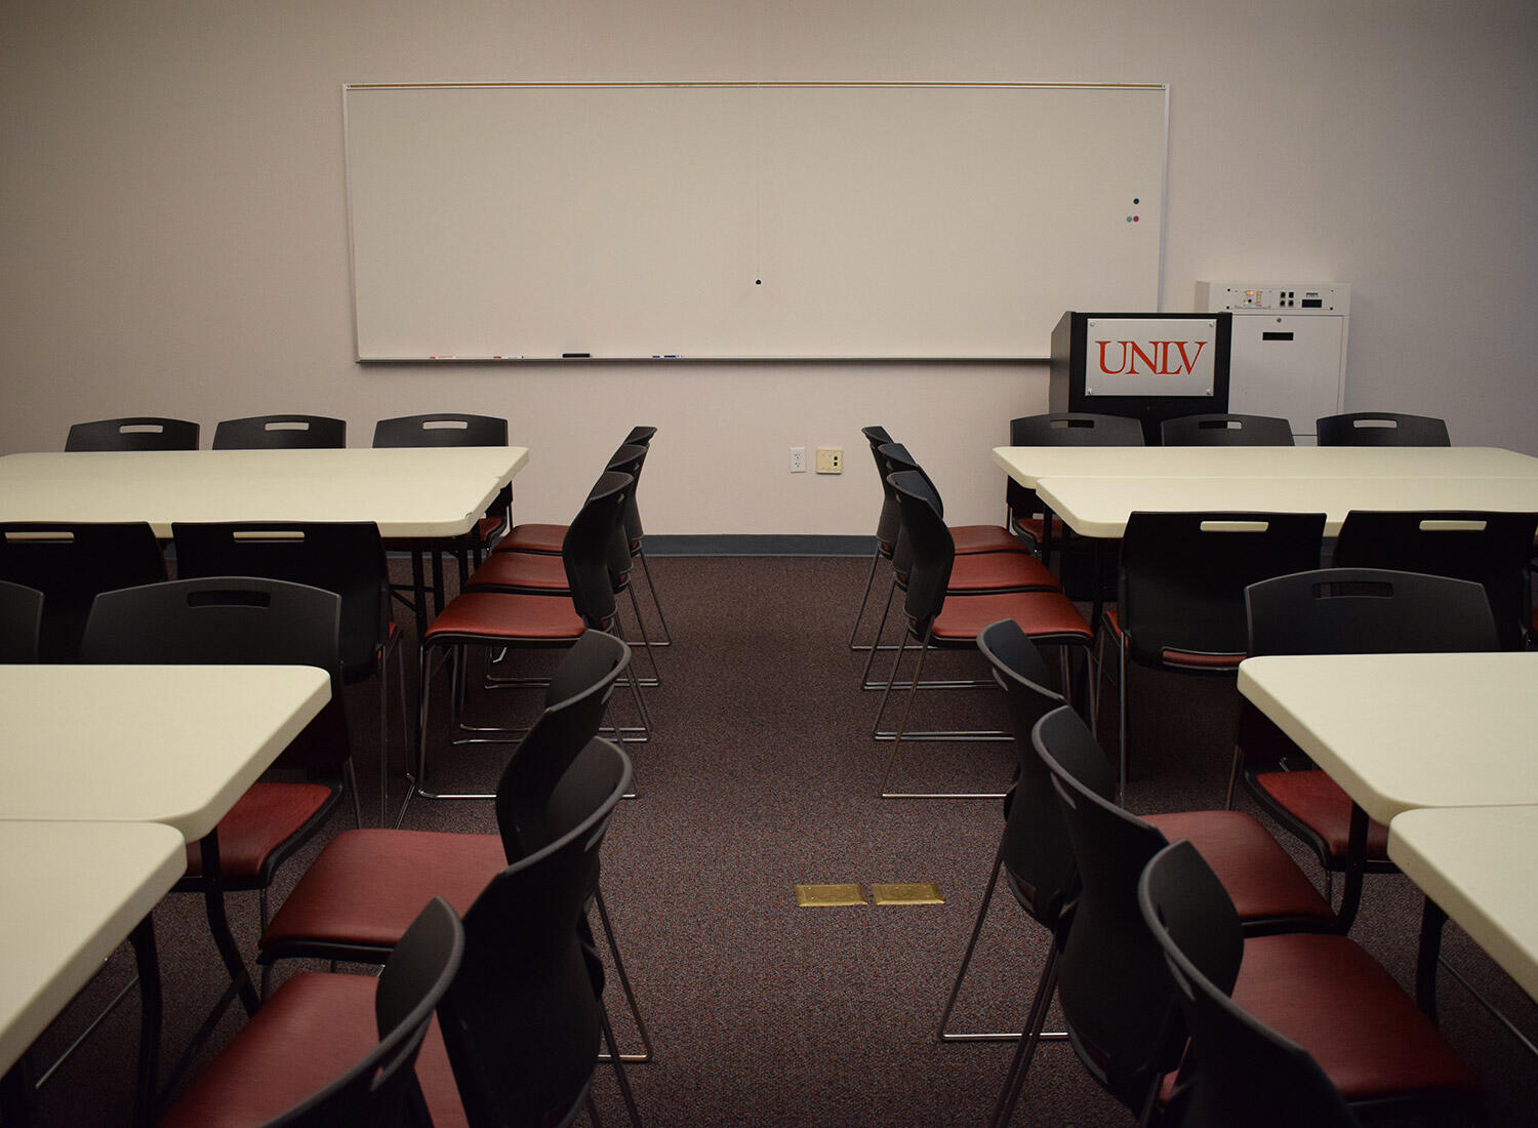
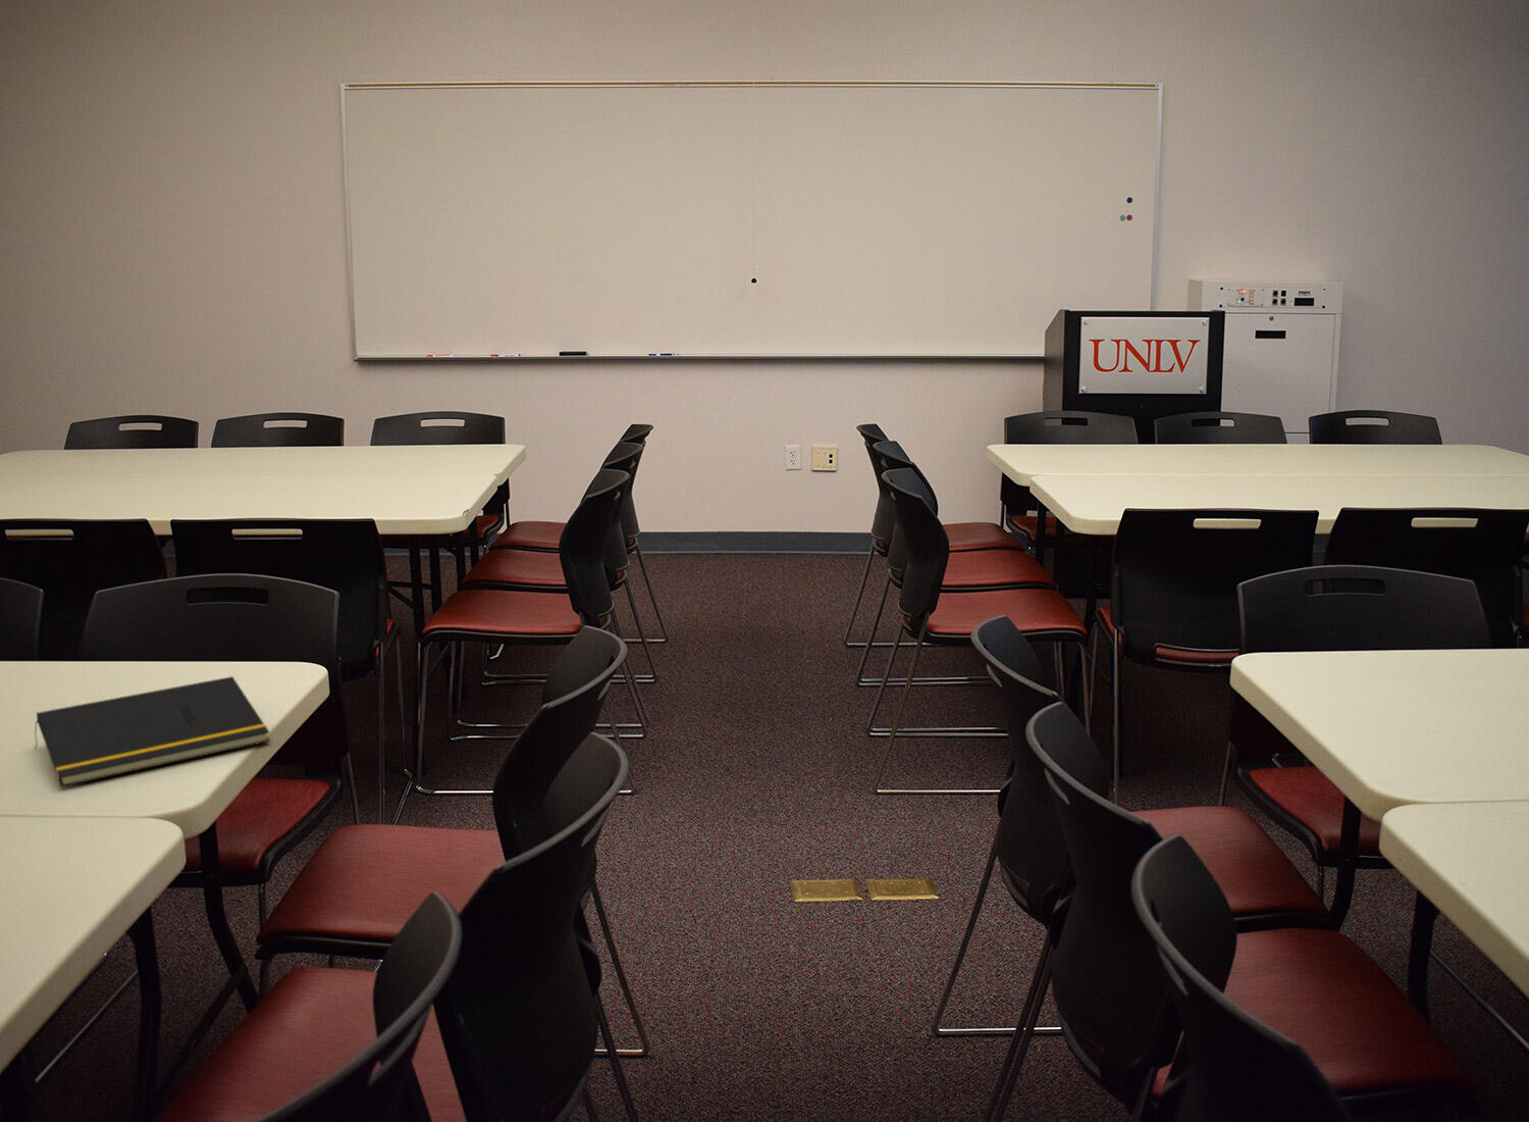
+ notepad (154, 727)
